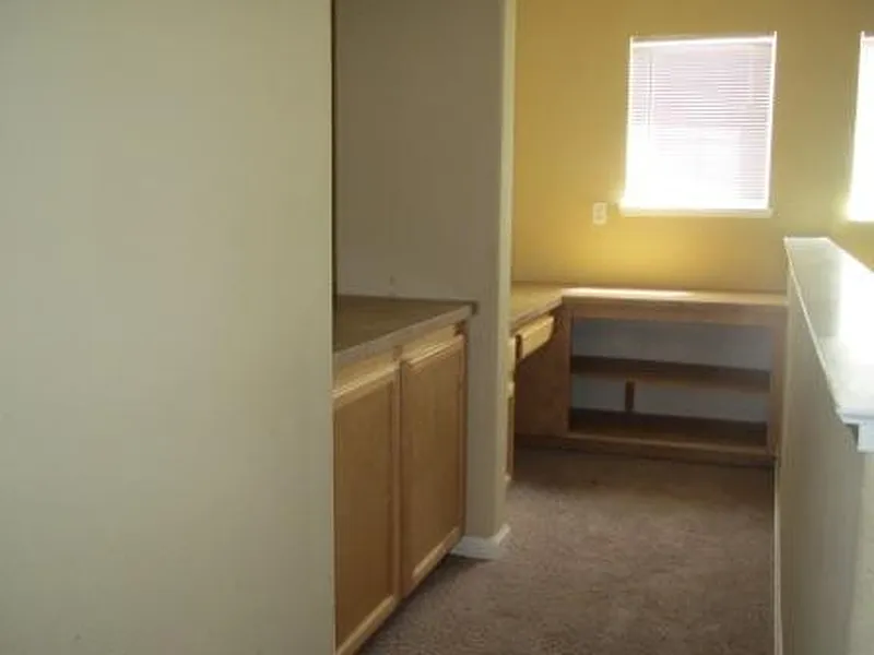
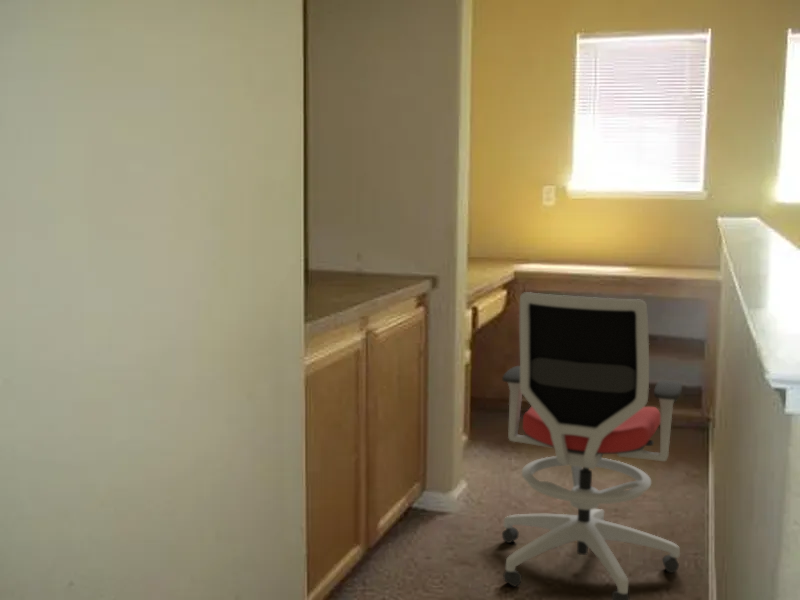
+ office chair (589, 427)
